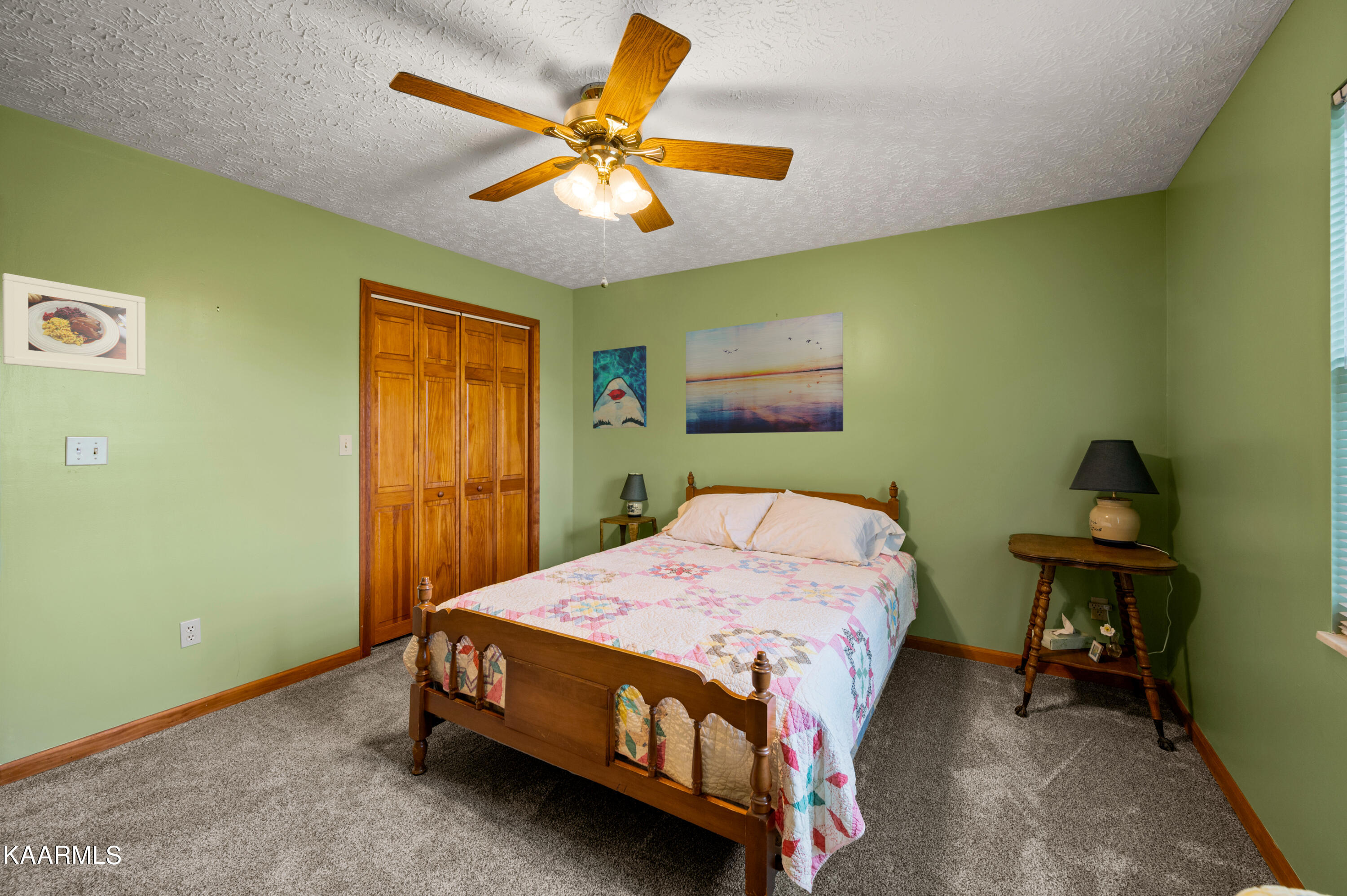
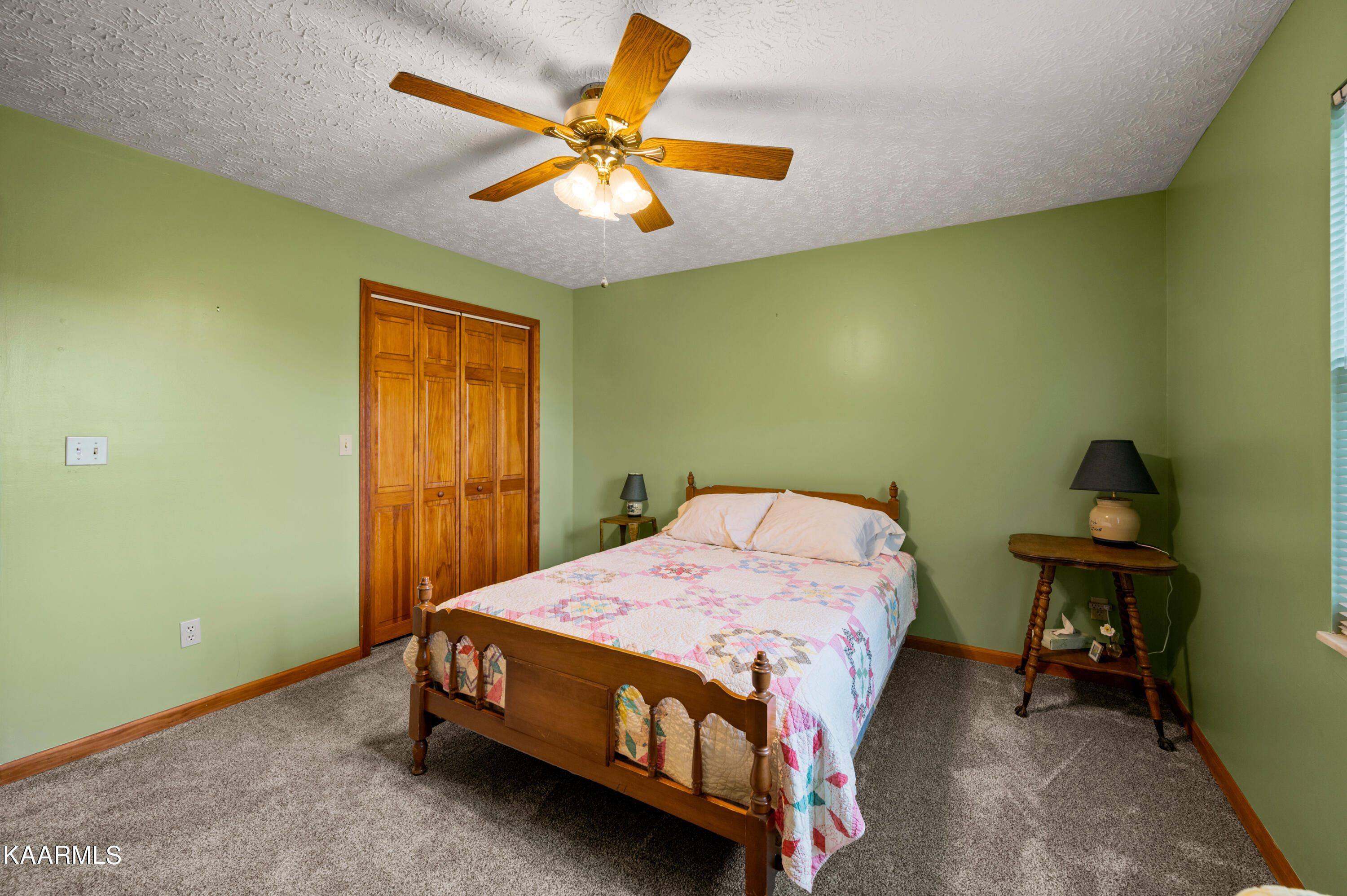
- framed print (79, 328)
- wall art (619, 388)
- wall art (758, 378)
